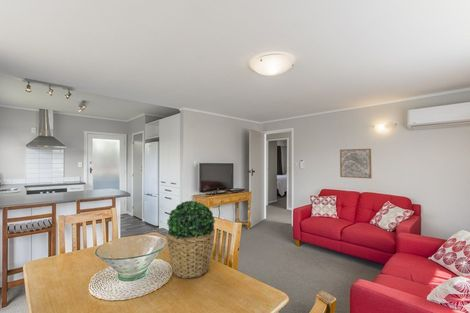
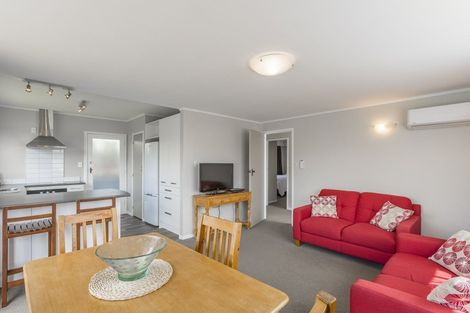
- wall art (355, 163)
- potted plant (191, 235)
